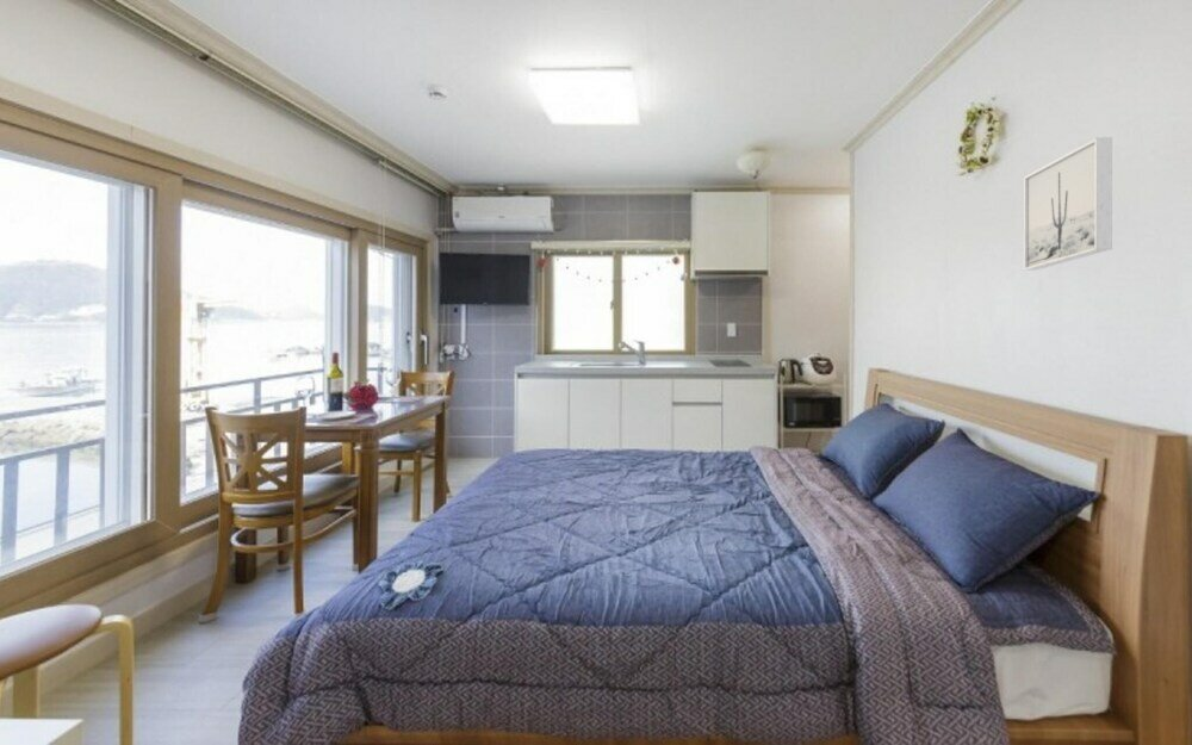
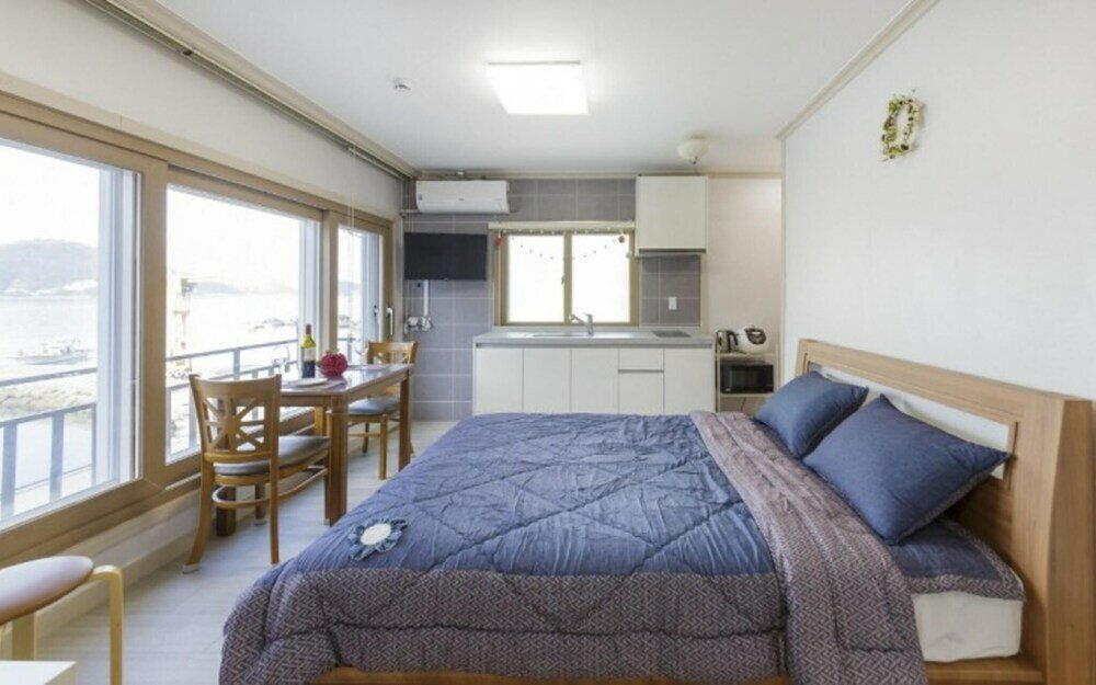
- wall art (1063, 210)
